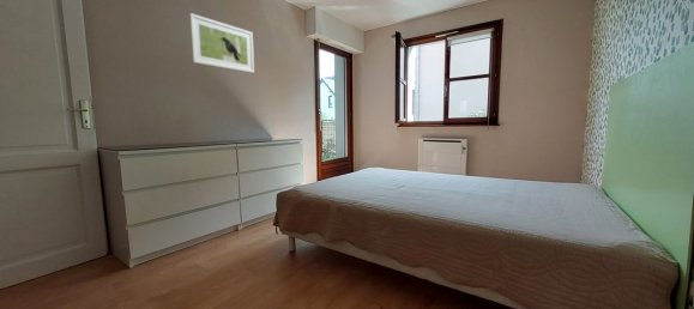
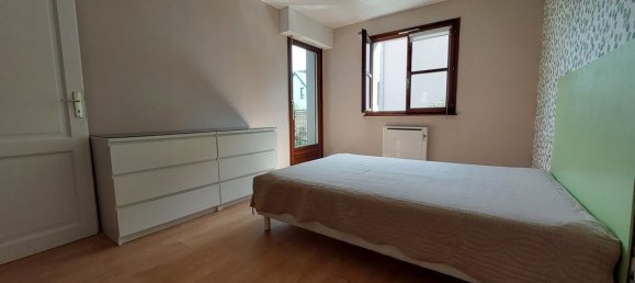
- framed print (224, 46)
